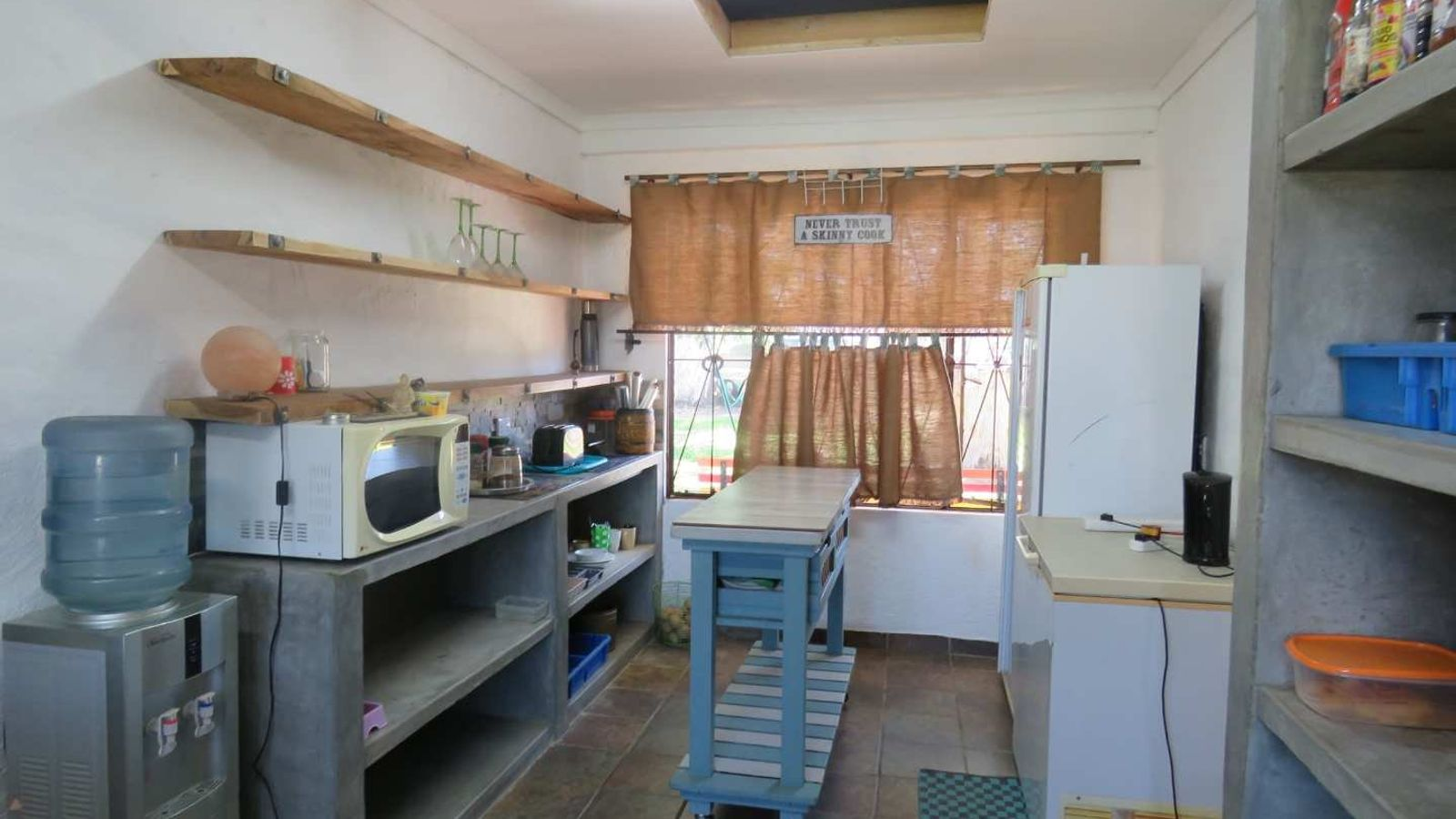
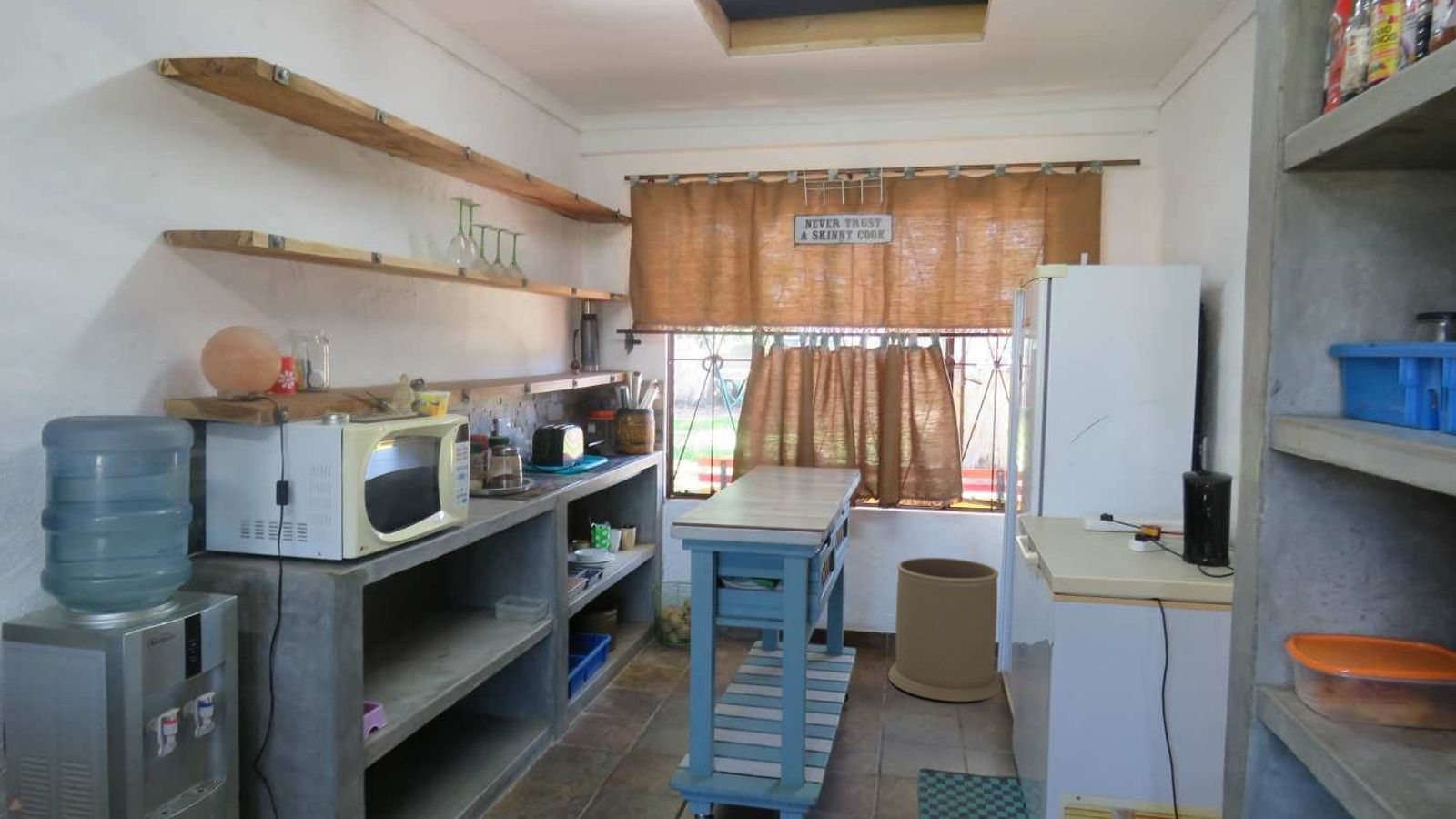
+ trash can (945, 624)
